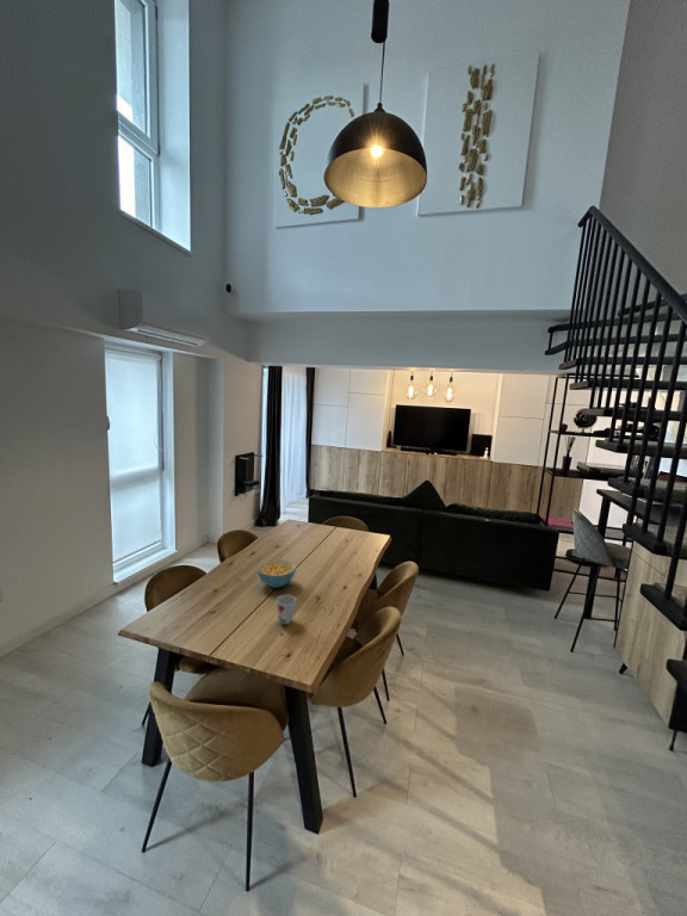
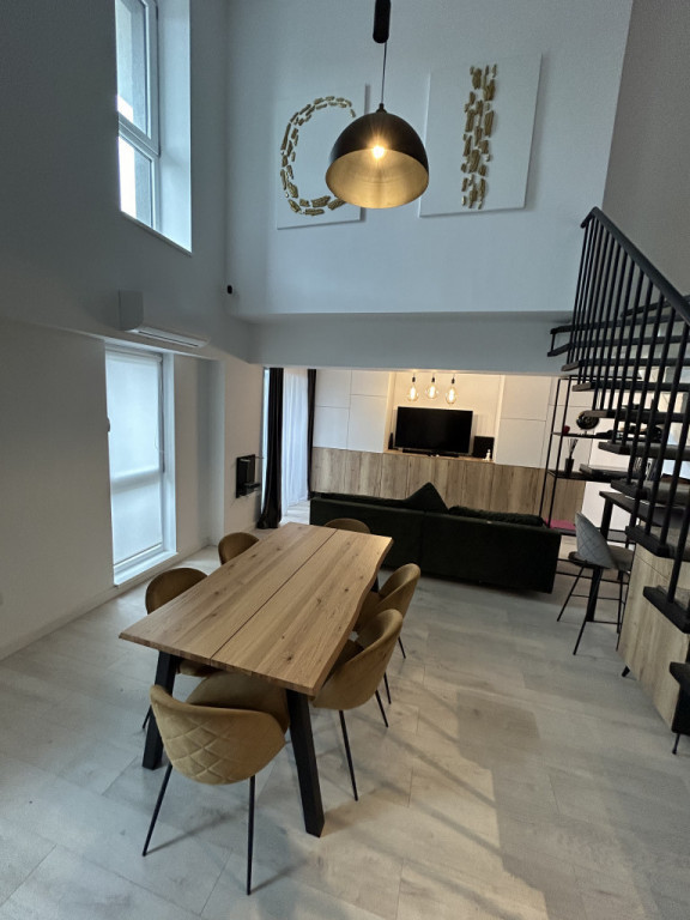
- cereal bowl (276, 575)
- cup (285, 609)
